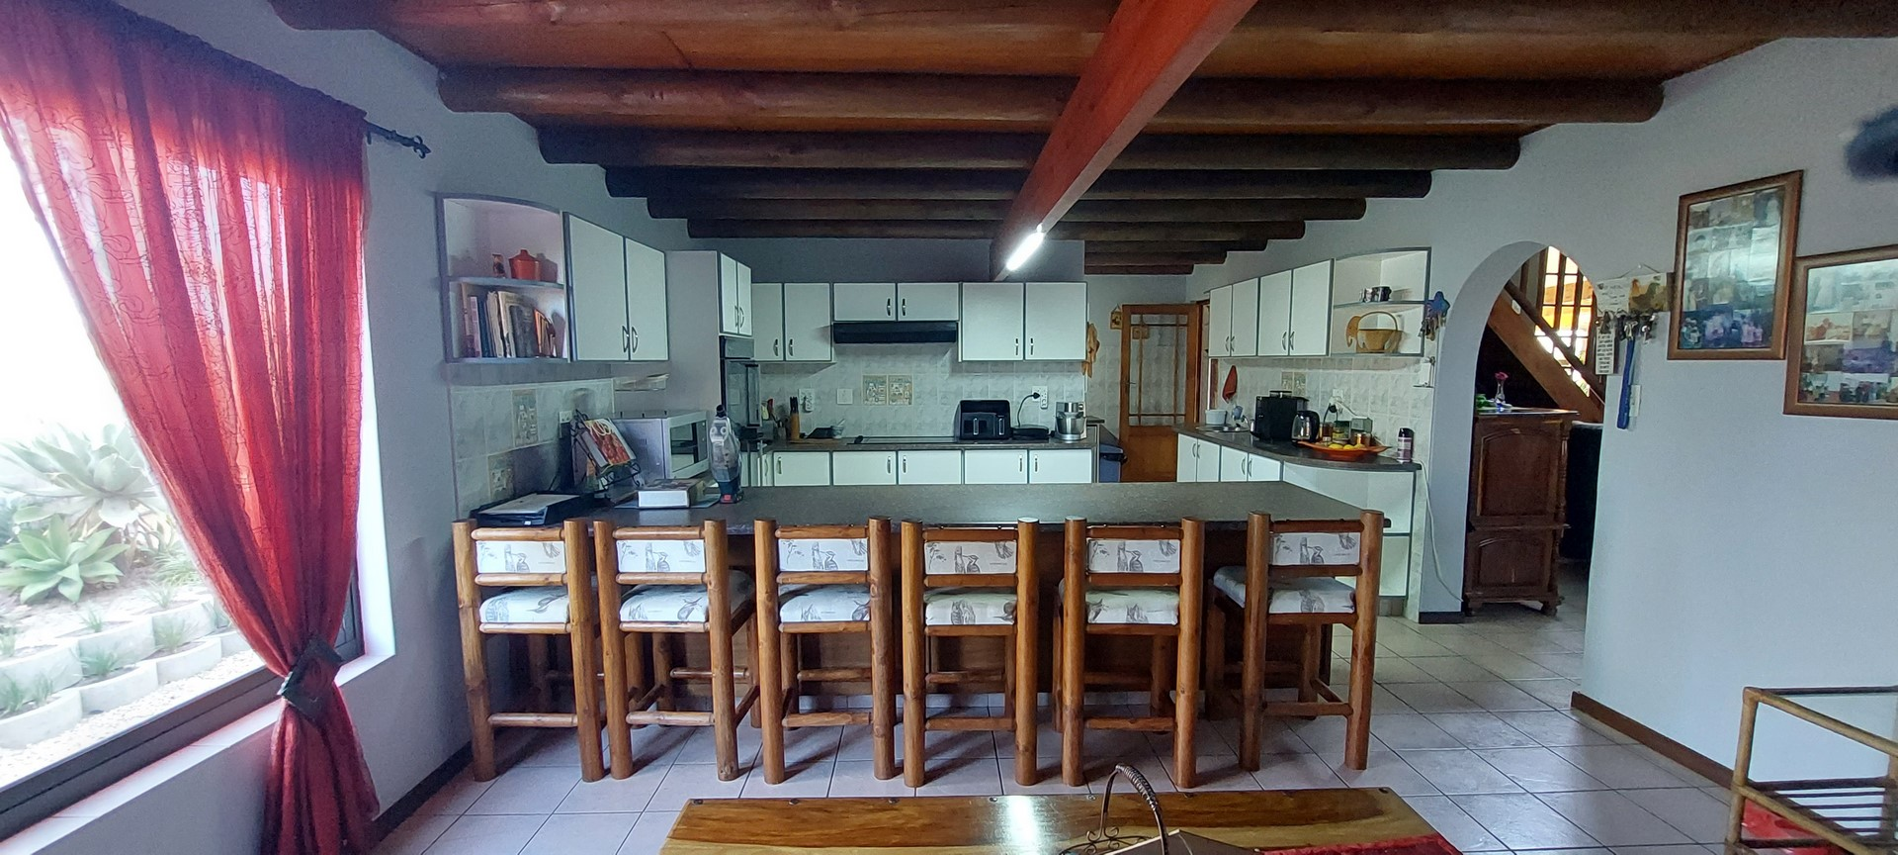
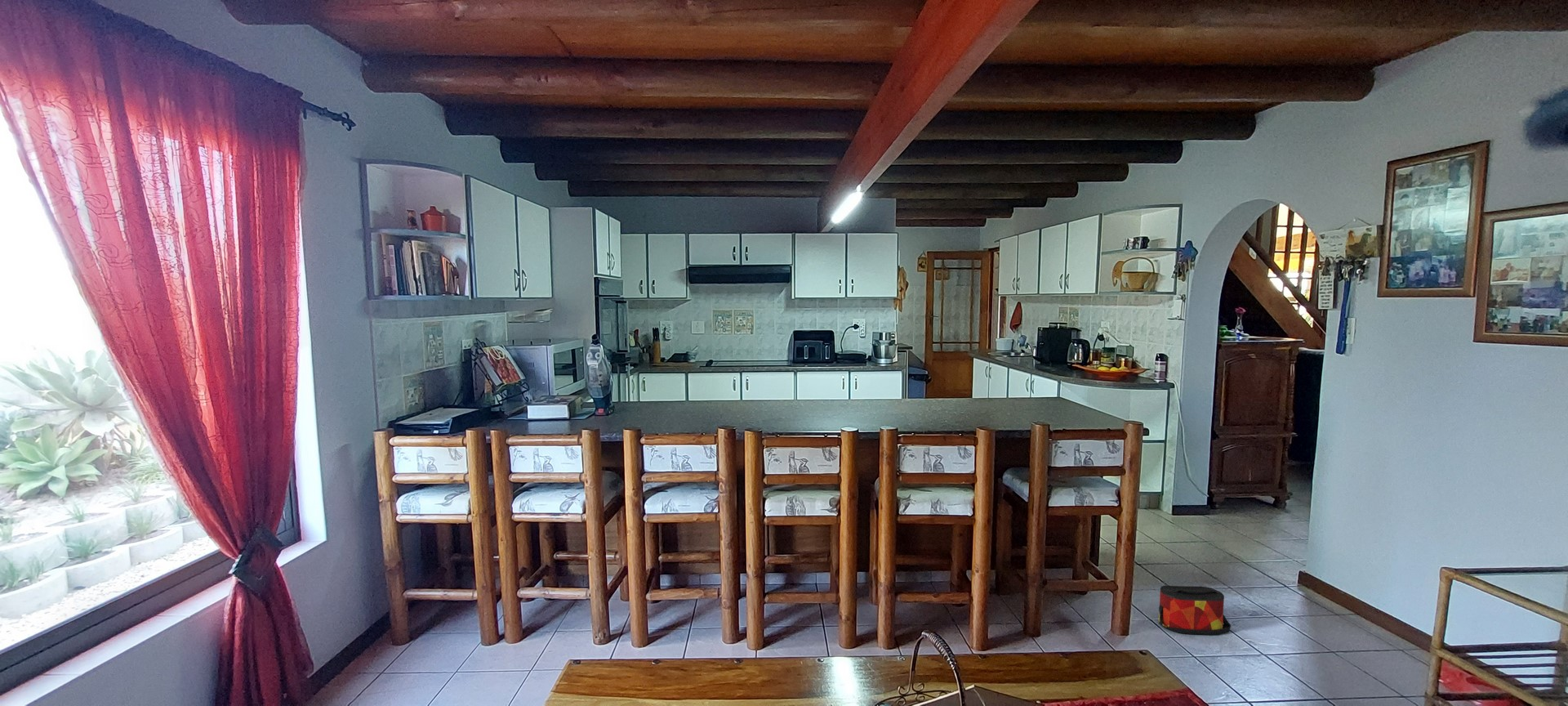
+ bag (1193, 608)
